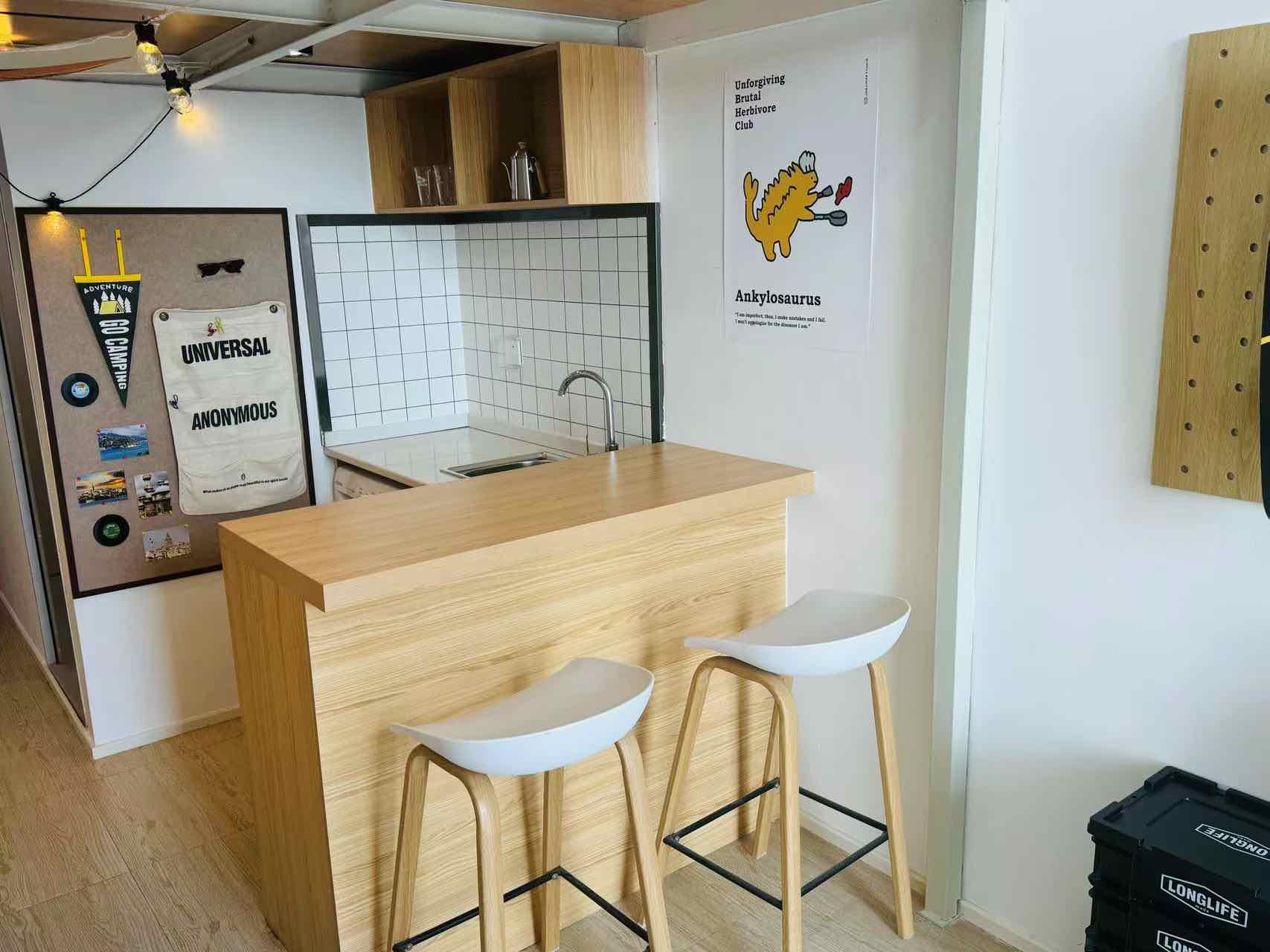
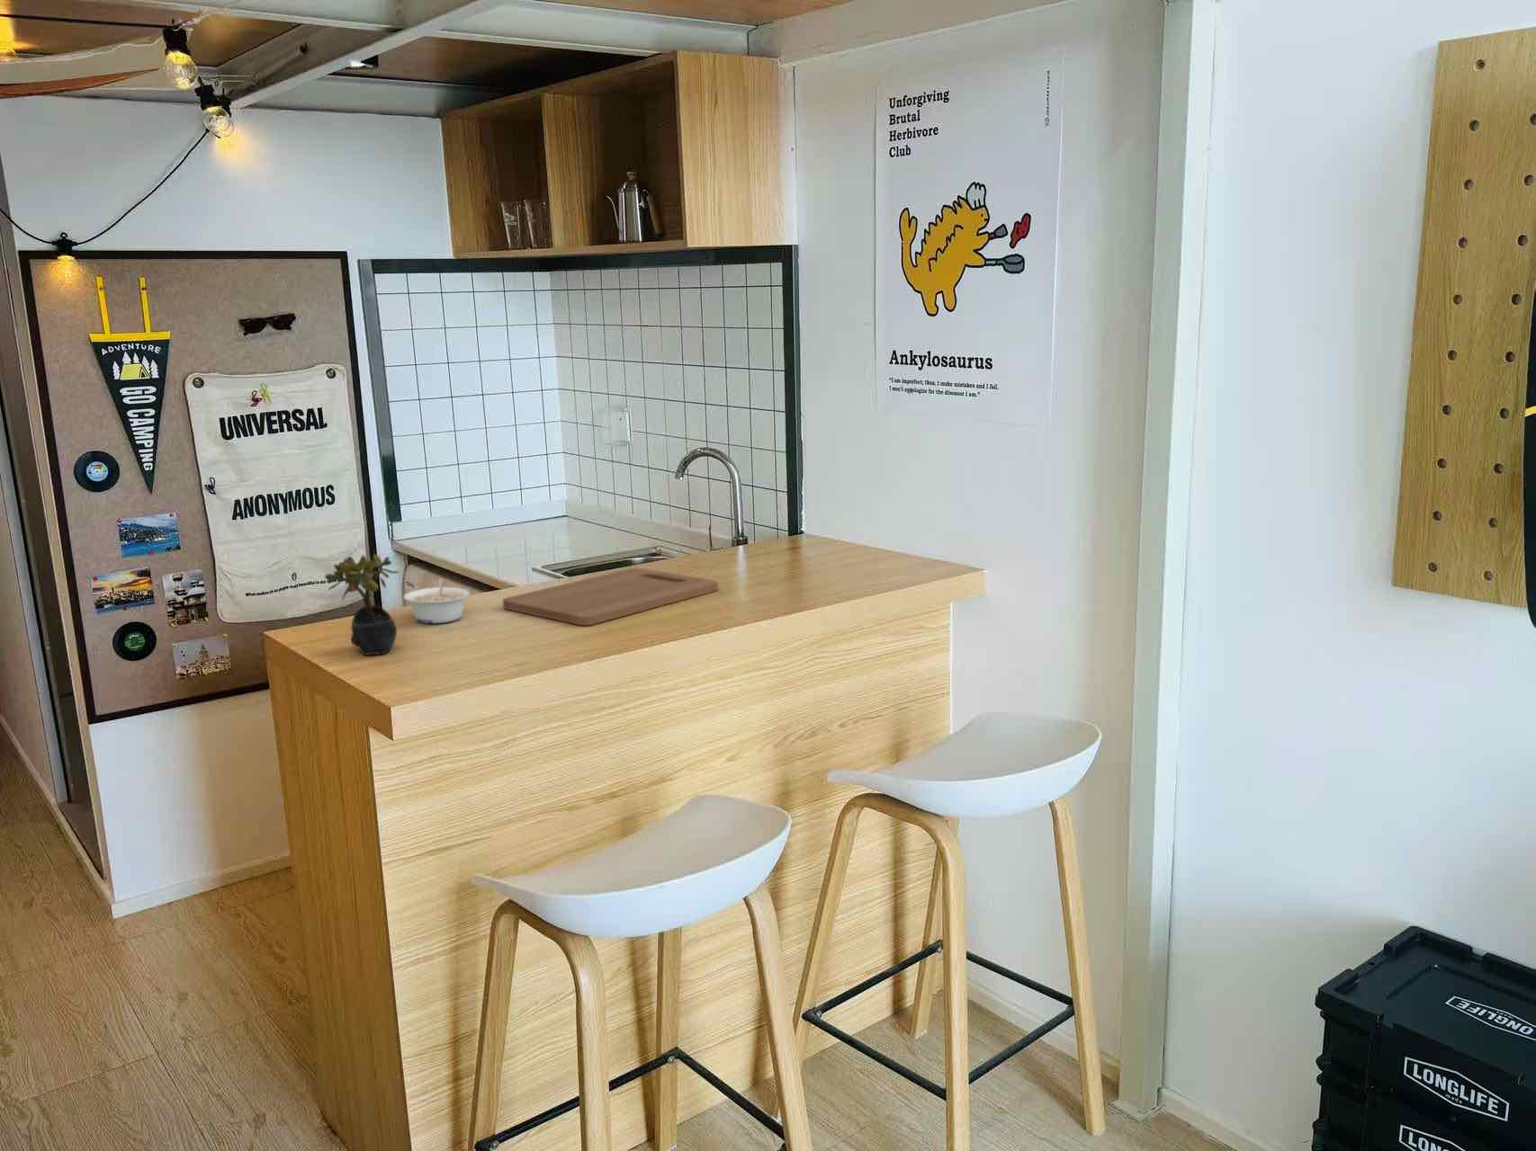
+ legume (437, 602)
+ cutting board (613, 594)
+ succulent plant (368, 601)
